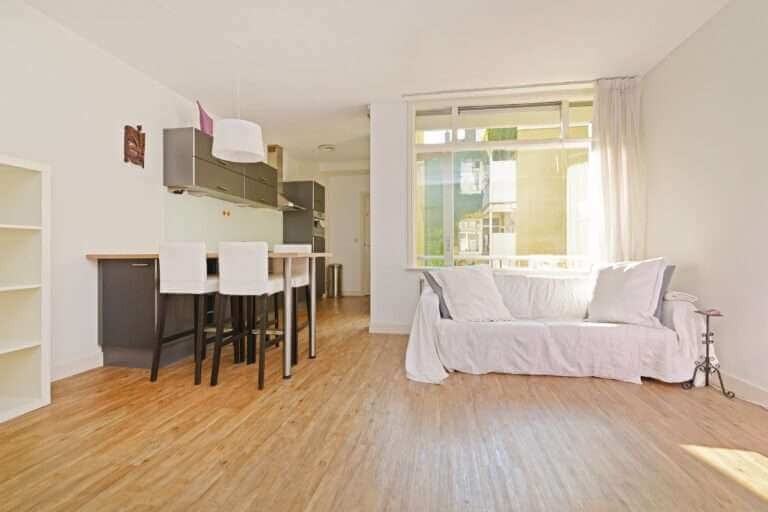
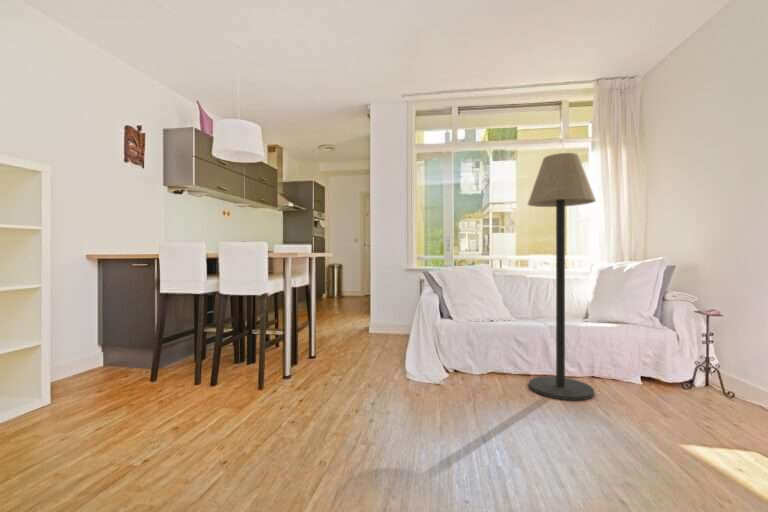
+ floor lamp (560, 273)
